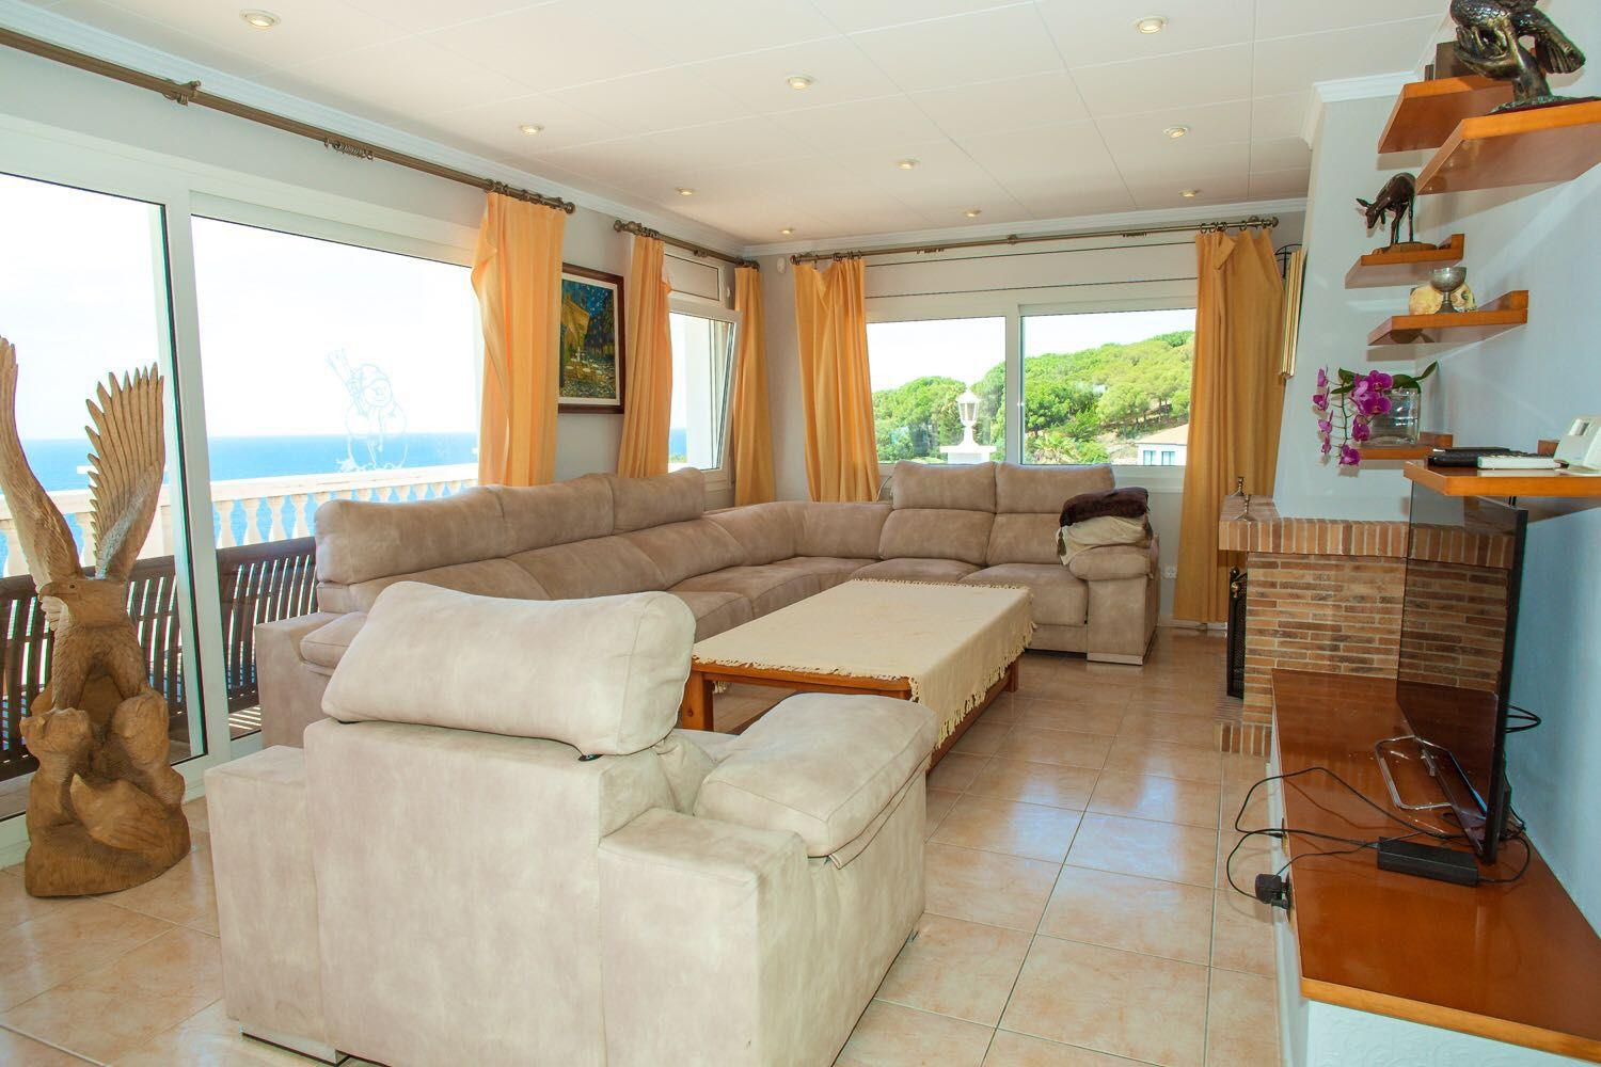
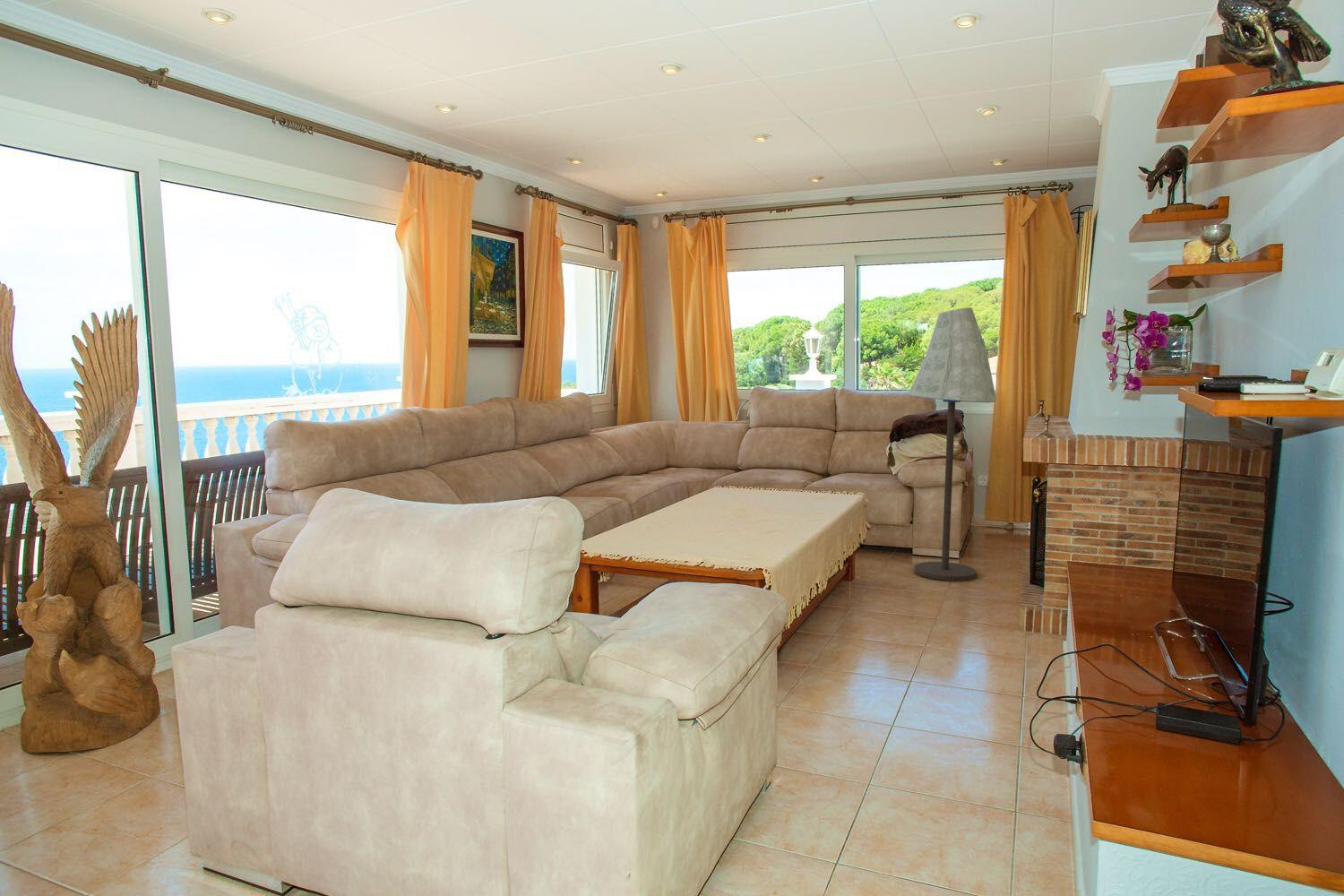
+ floor lamp (950, 443)
